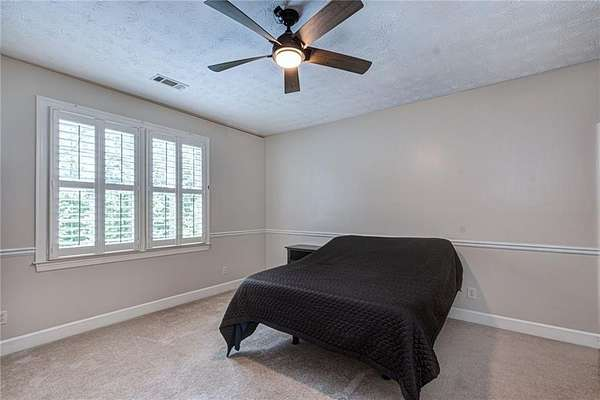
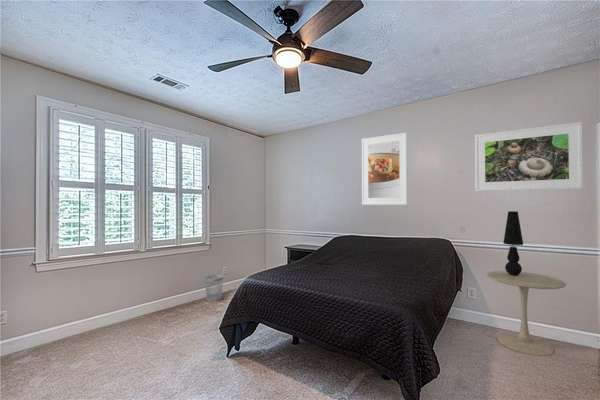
+ wastebasket (214, 288)
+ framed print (524, 159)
+ table lamp (513, 243)
+ side table (524, 311)
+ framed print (383, 170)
